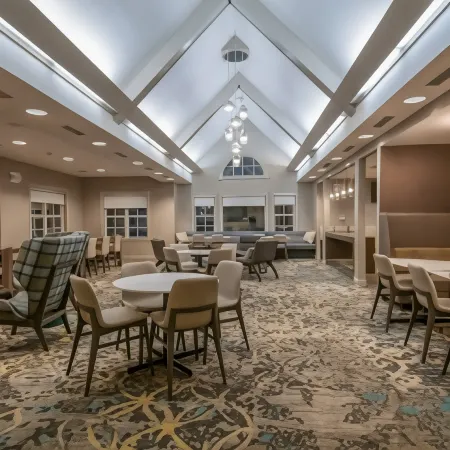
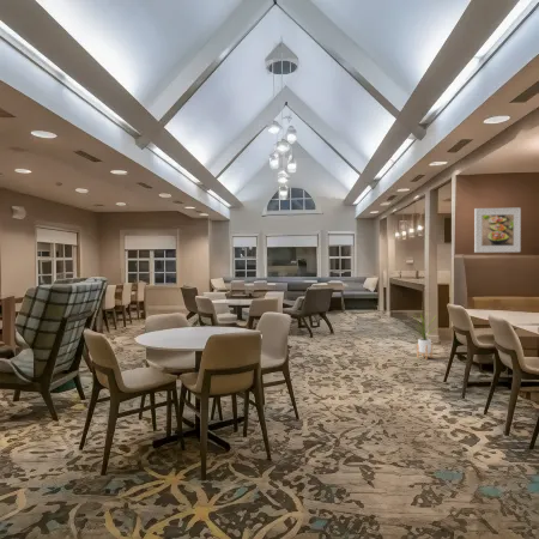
+ house plant (424, 333)
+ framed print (497, 230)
